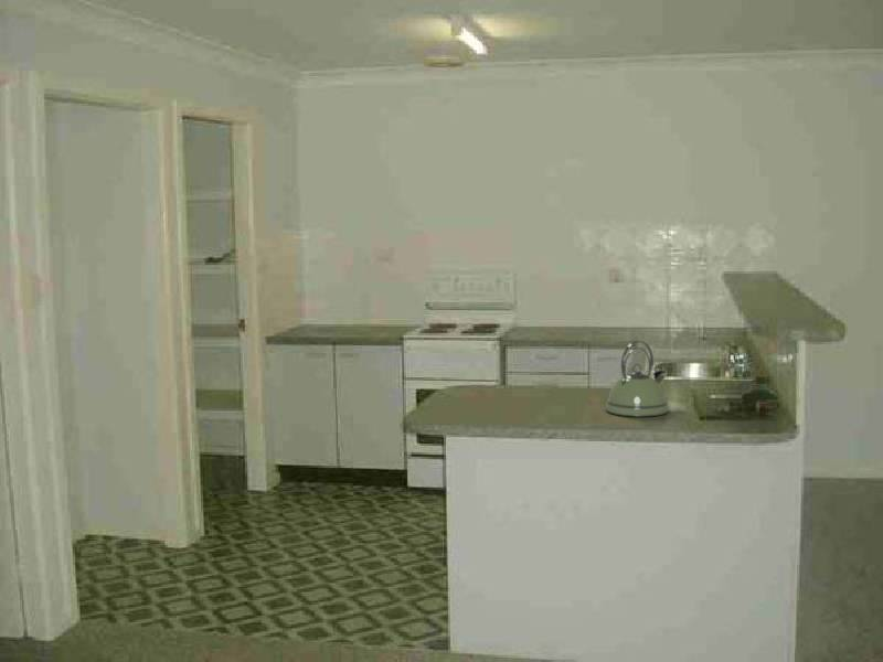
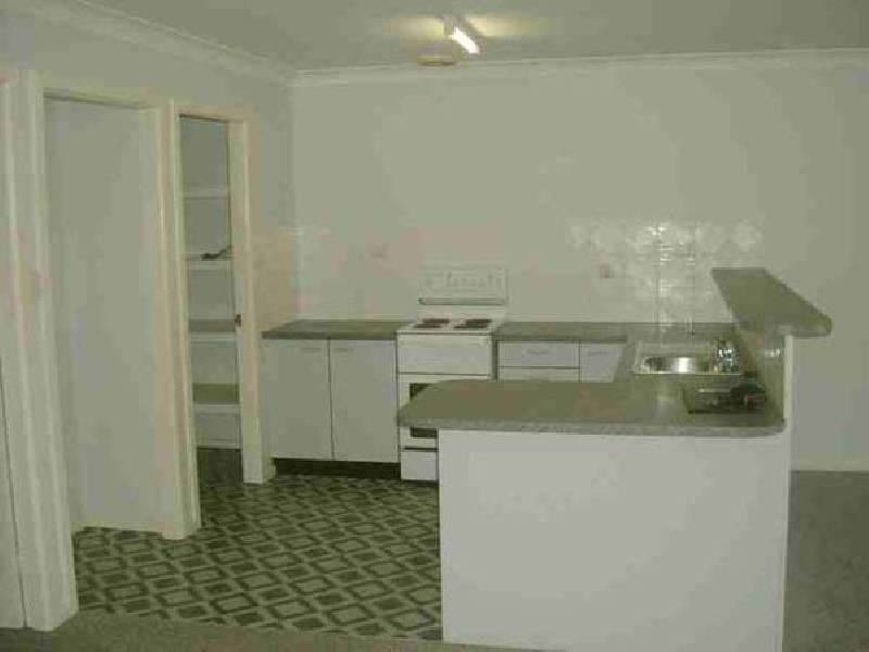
- kettle (639, 375)
